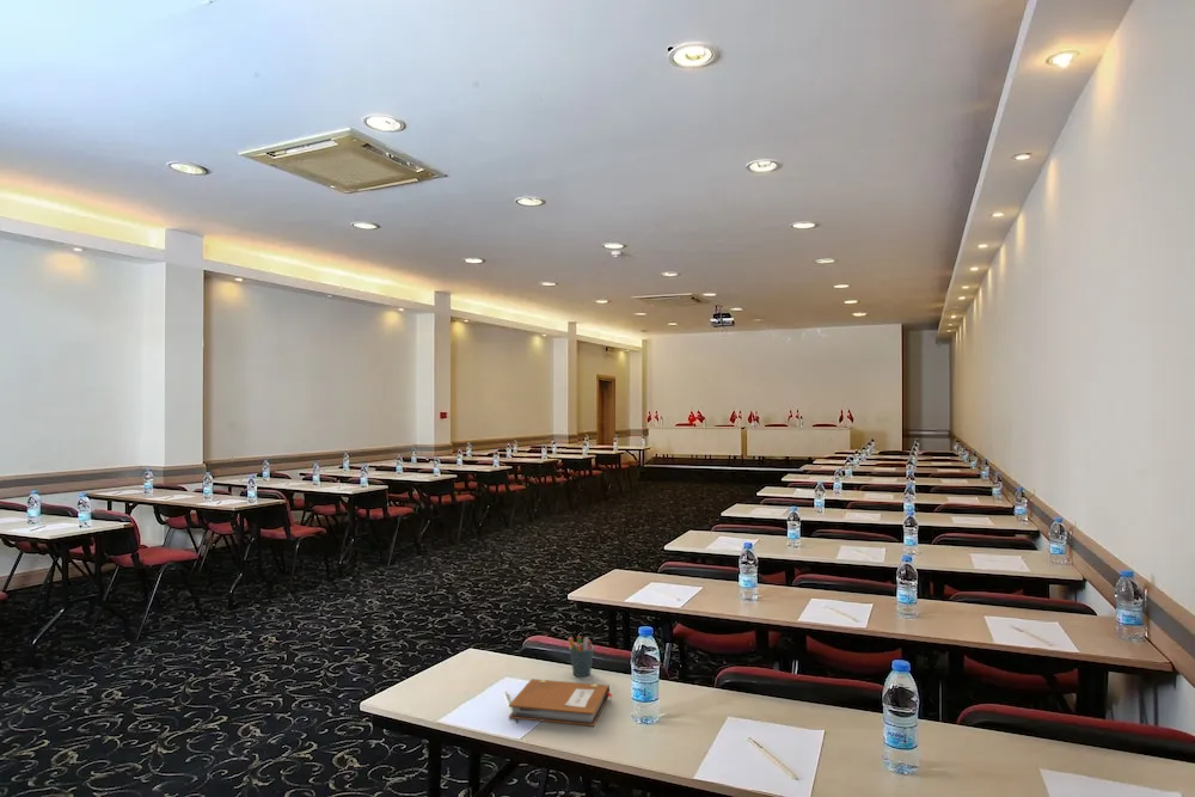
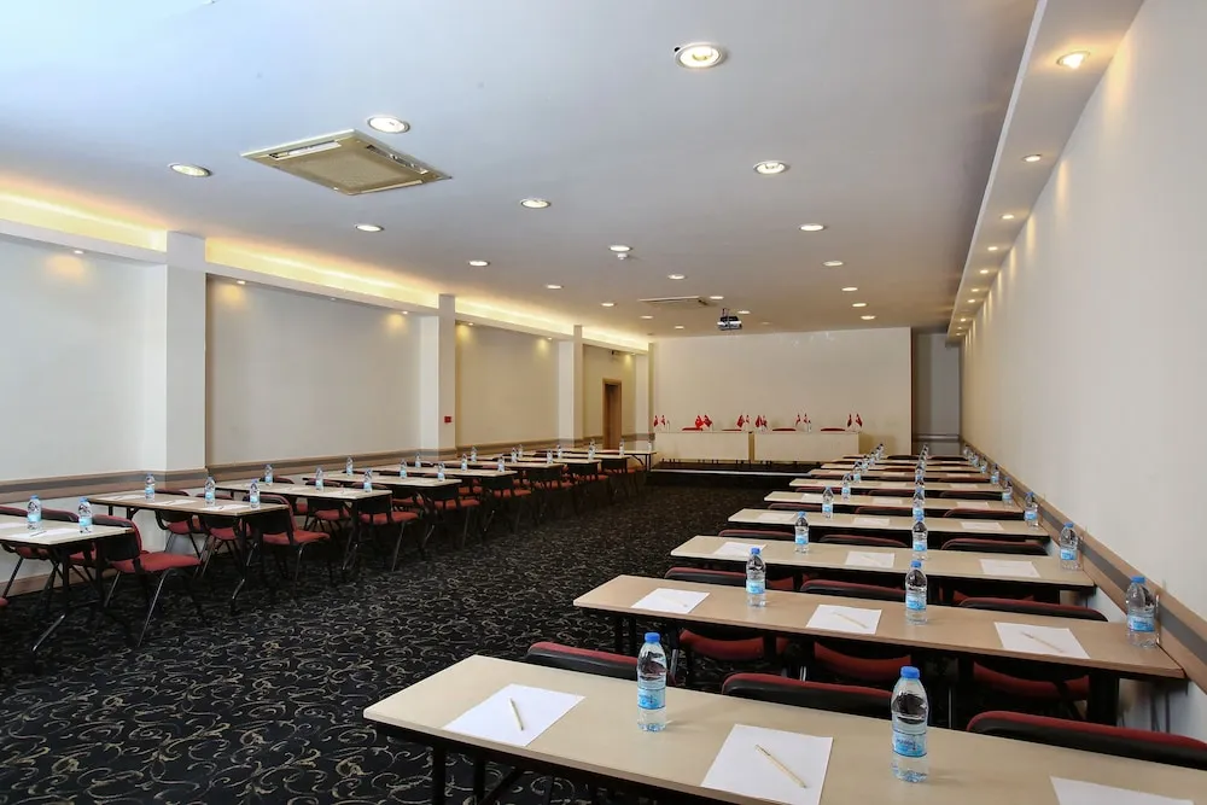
- pen holder (581, 652)
- notebook (563, 699)
